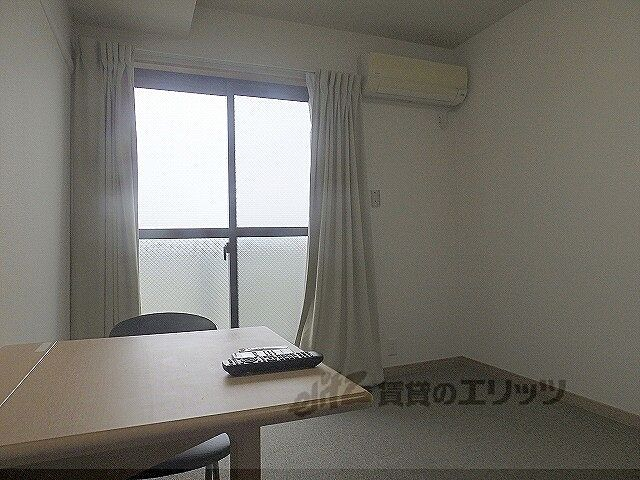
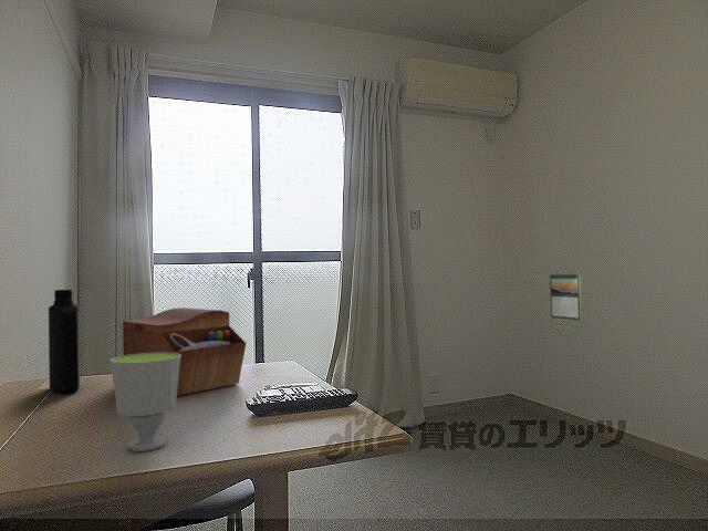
+ cup (146, 400)
+ bottle (63, 339)
+ sewing box (180, 347)
+ calendar (564, 295)
